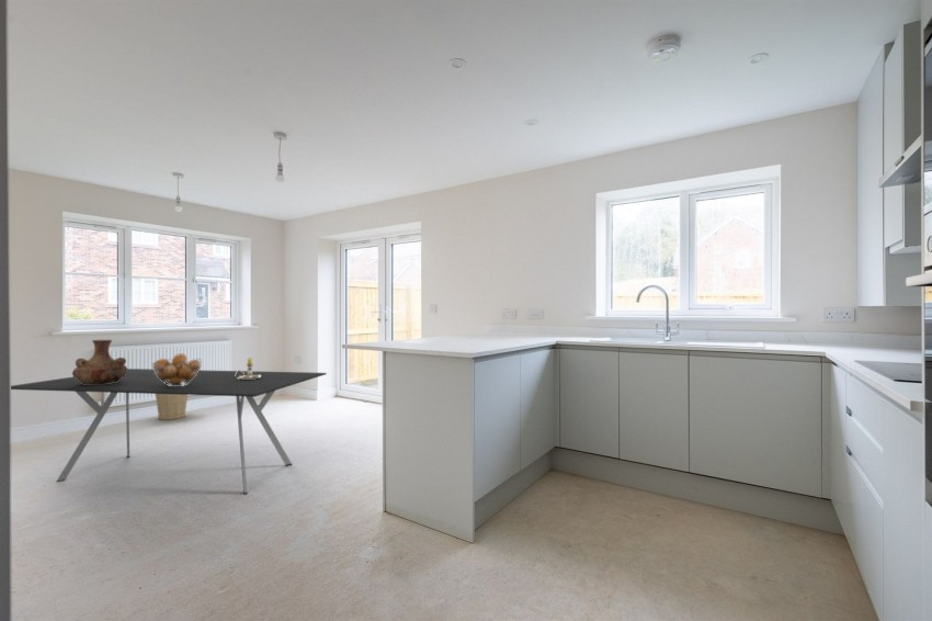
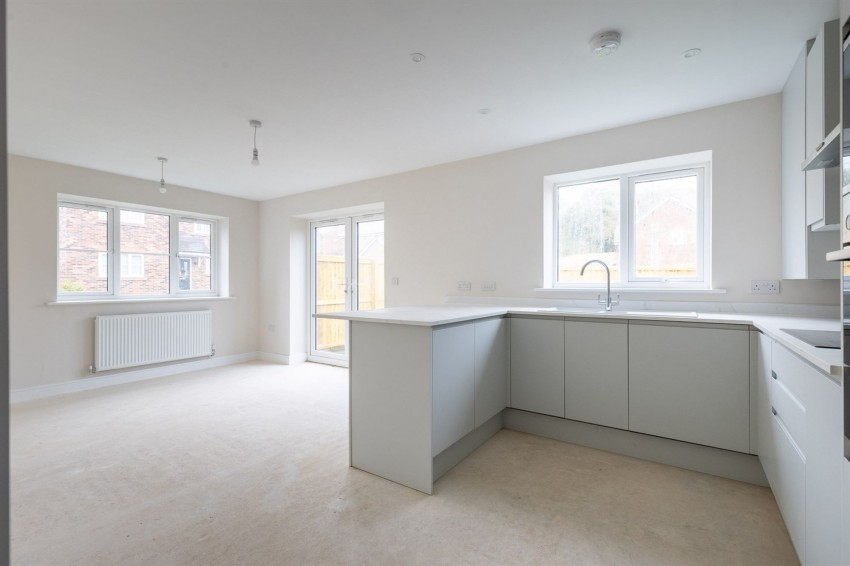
- candlestick (248, 368)
- dining table (180, 394)
- basket (171, 396)
- fruit basket (178, 369)
- vase (100, 361)
